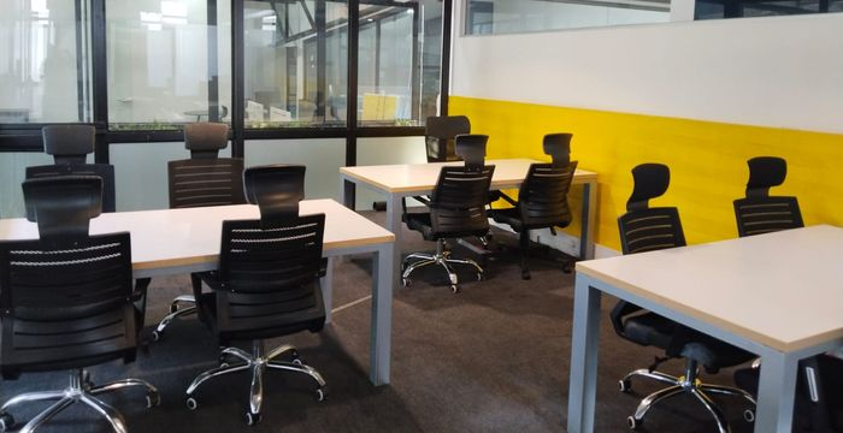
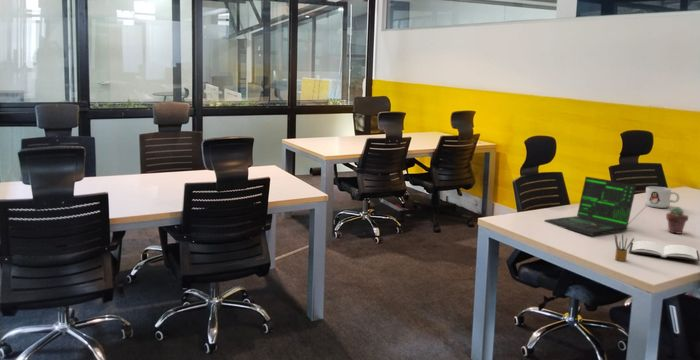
+ pencil box (622, 247)
+ book (663, 250)
+ mug (662, 197)
+ laptop (595, 205)
+ potted succulent (676, 219)
